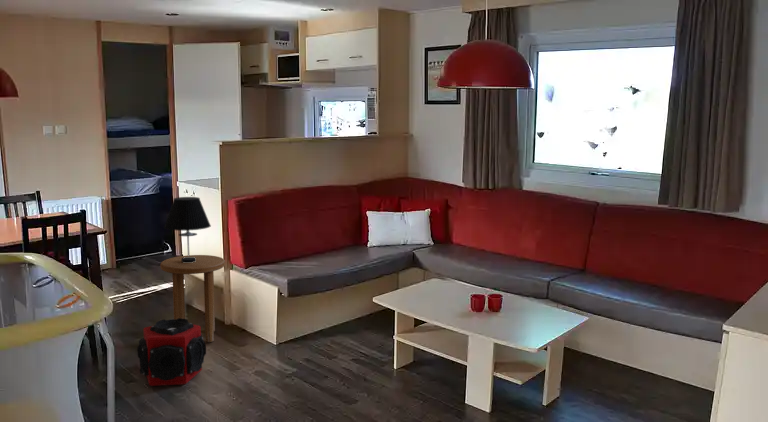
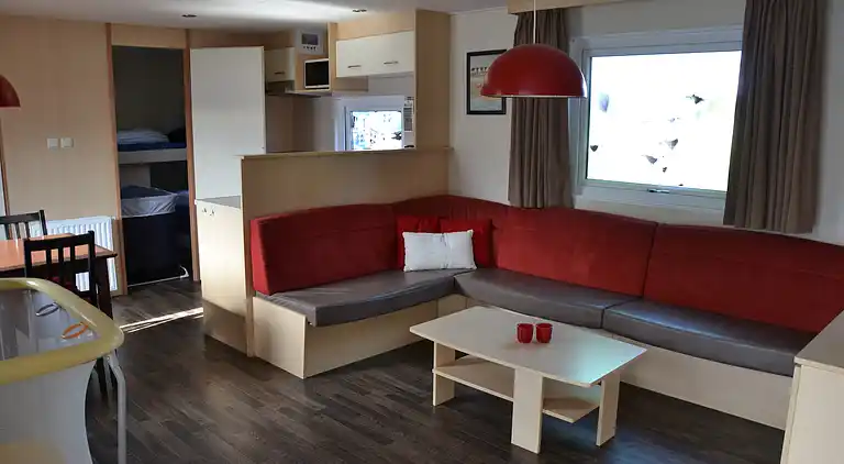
- table lamp (187, 229)
- side table (184, 299)
- speaker (169, 350)
